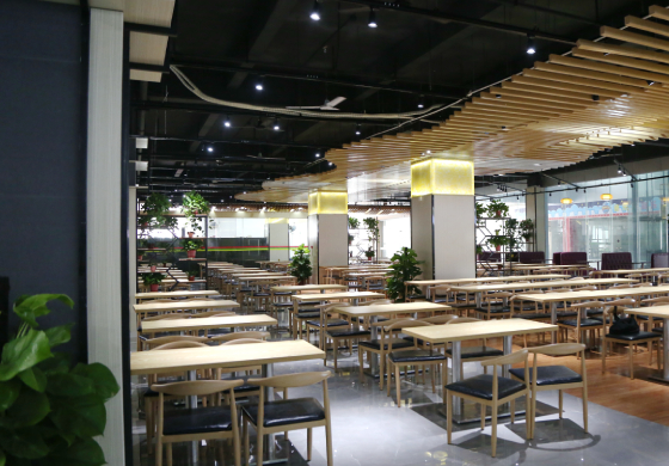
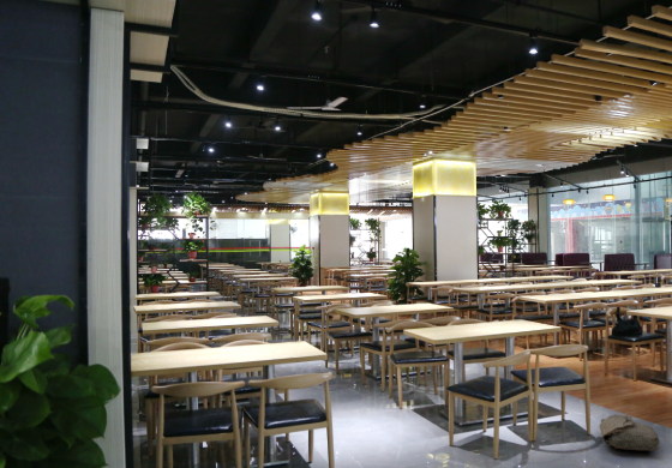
+ bag (629, 431)
